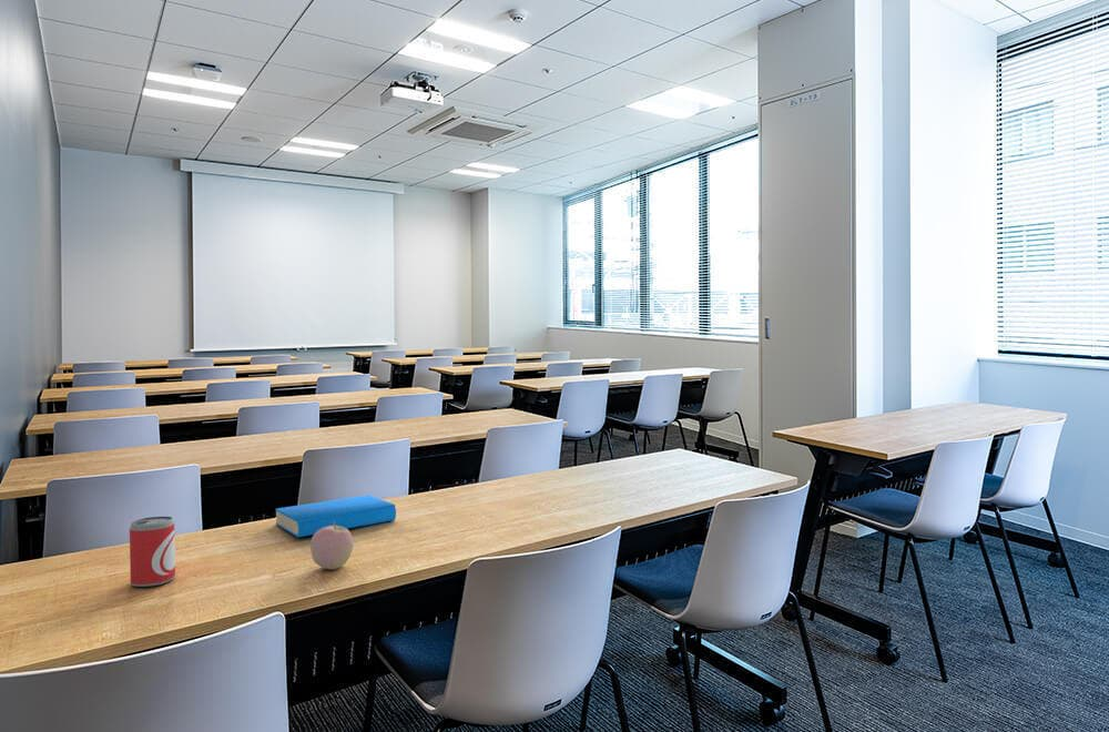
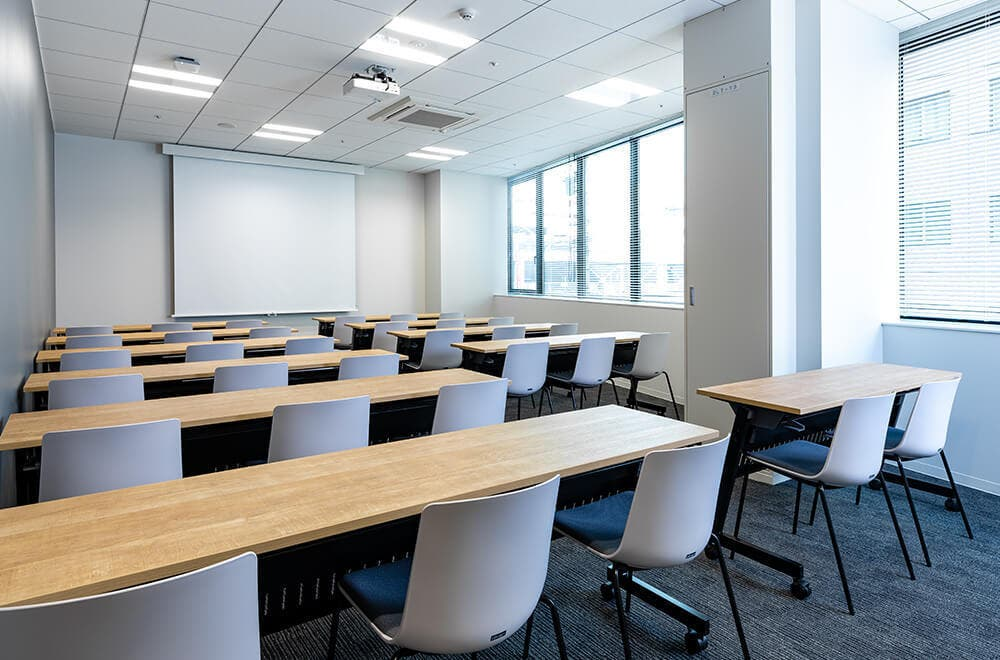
- book (336, 514)
- beer can (152, 550)
- apple (332, 543)
